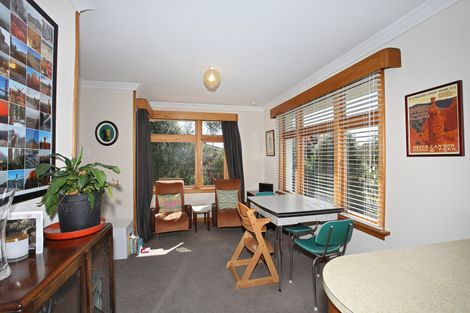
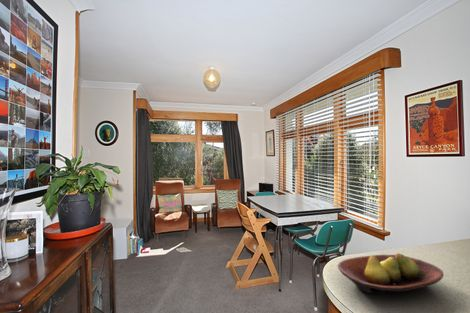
+ fruit bowl (388, 269)
